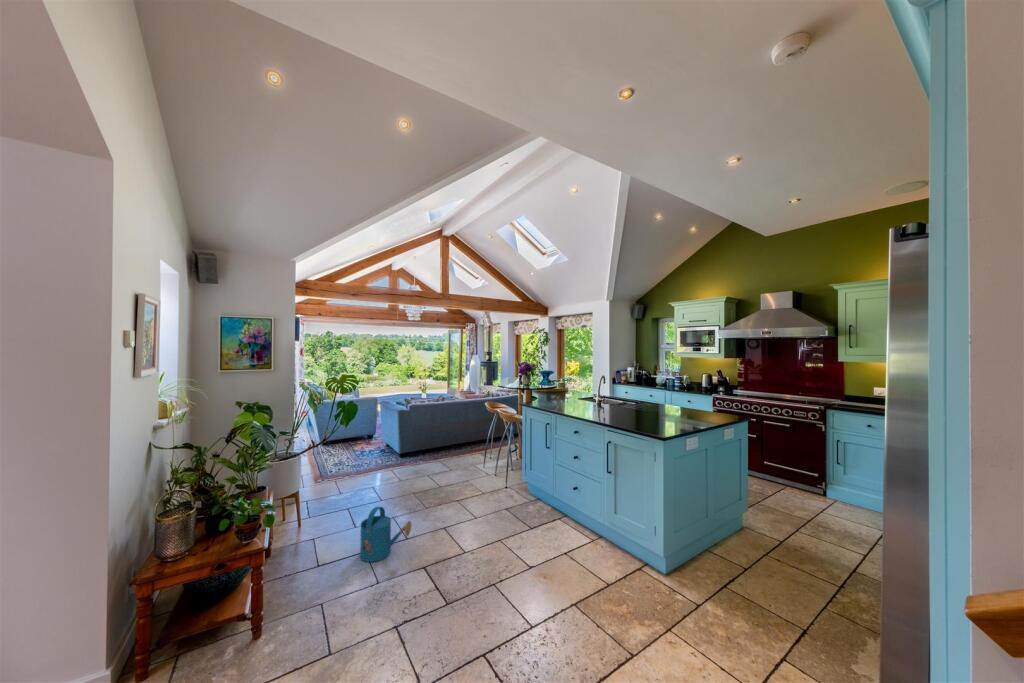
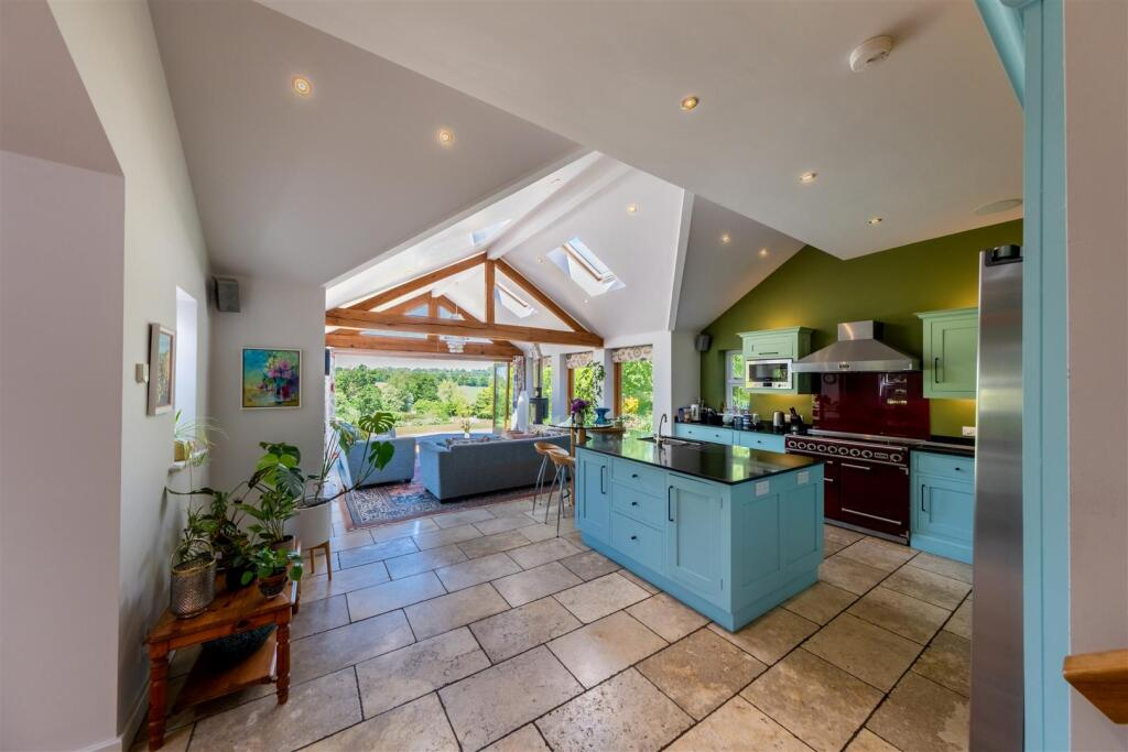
- watering can (385, 531)
